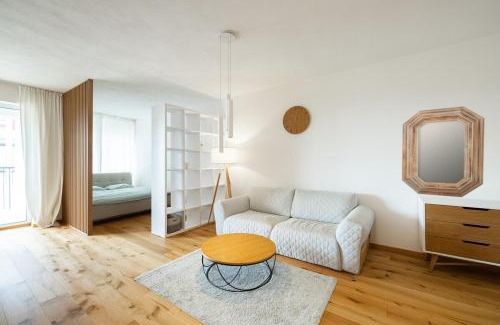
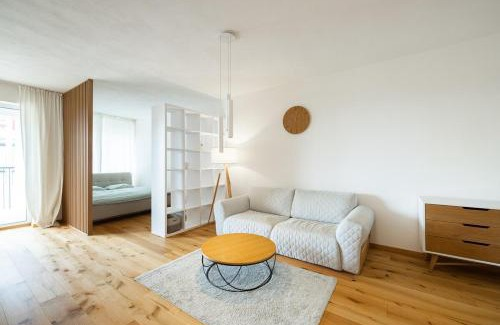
- home mirror (439, 152)
